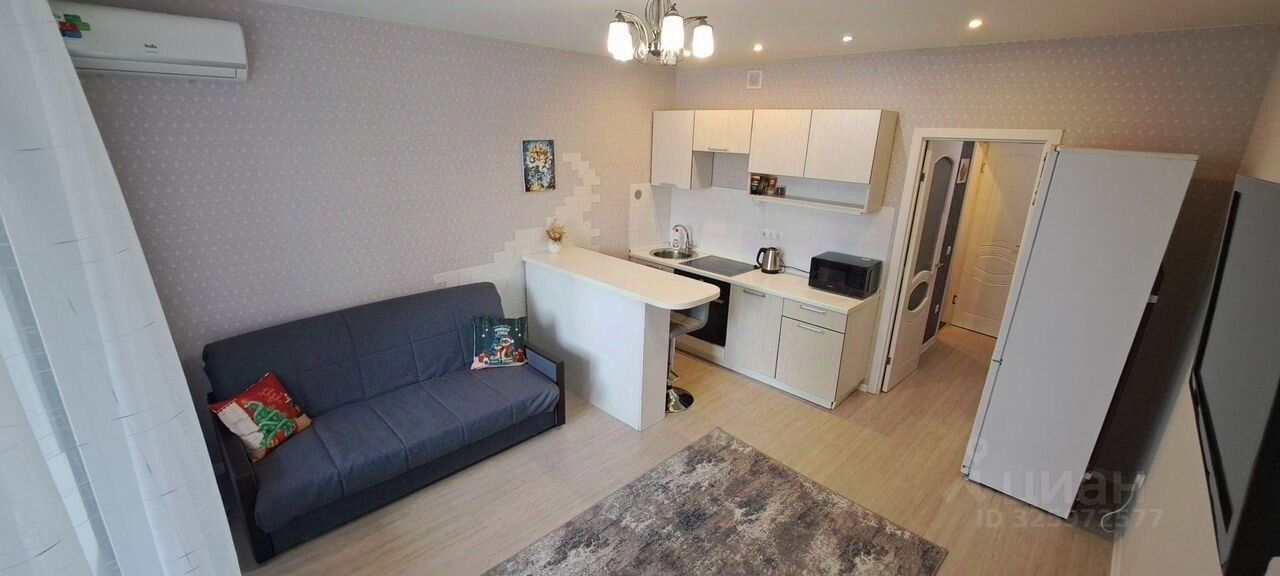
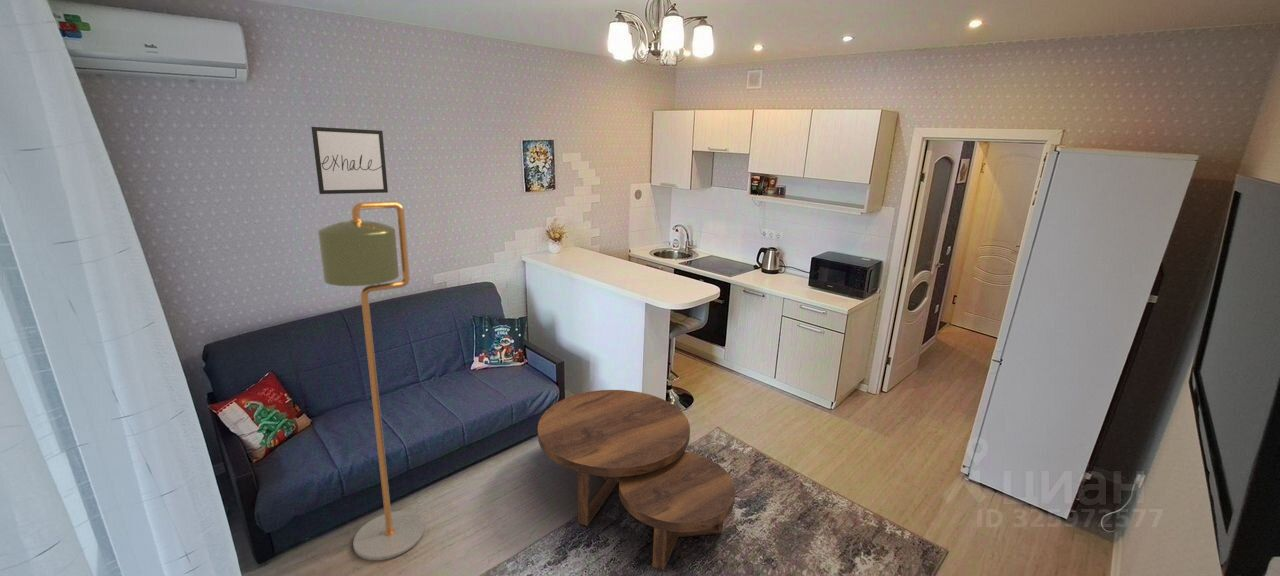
+ wall art (351, 161)
+ floor lamp (377, 384)
+ coffee table (634, 468)
